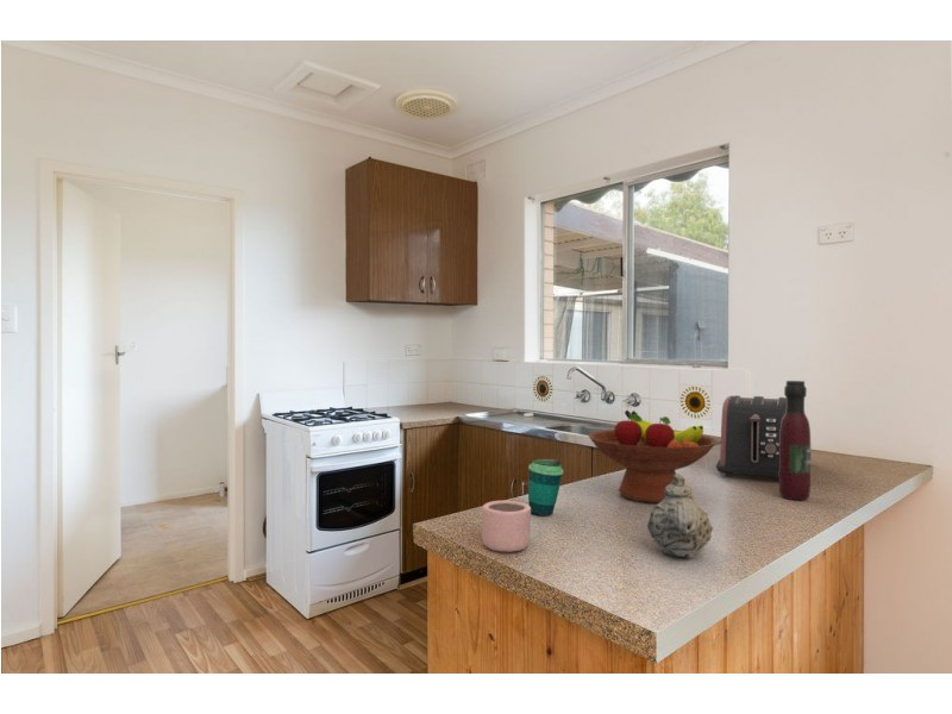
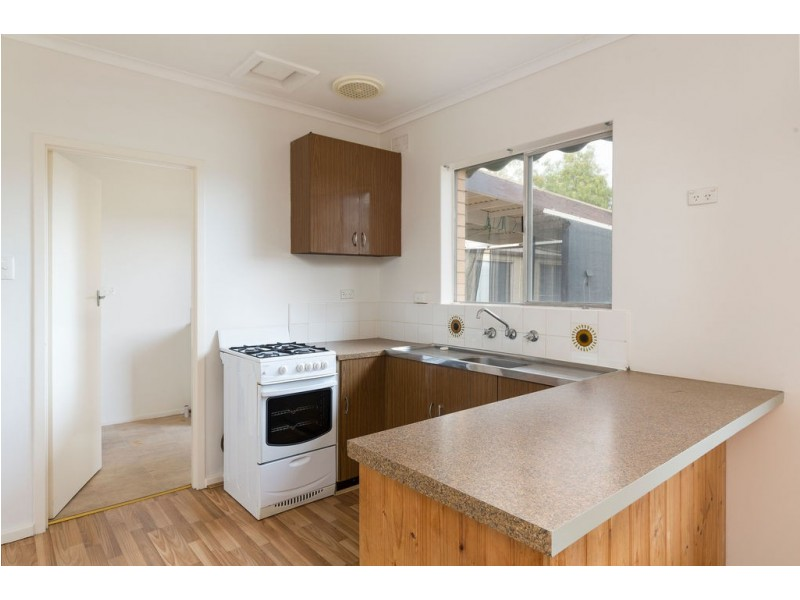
- fruit bowl (650, 455)
- toaster (757, 432)
- teapot (678, 512)
- mug (509, 524)
- wine bottle (794, 439)
- cup (545, 487)
